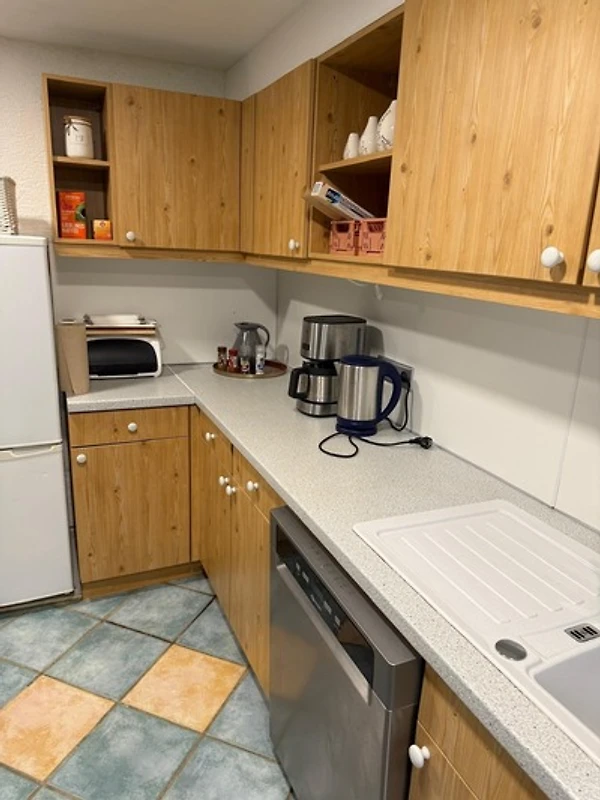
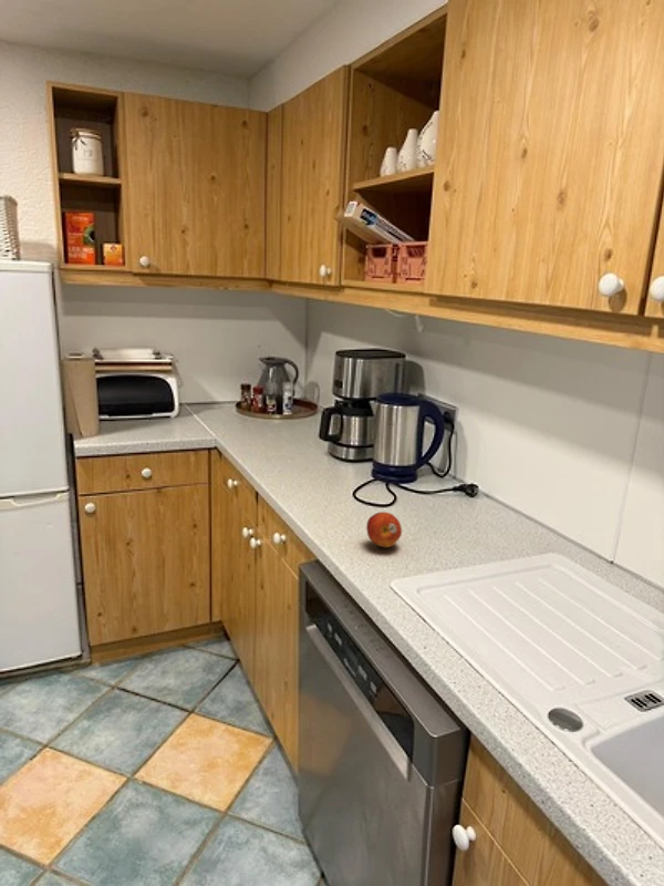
+ fruit (384, 529)
